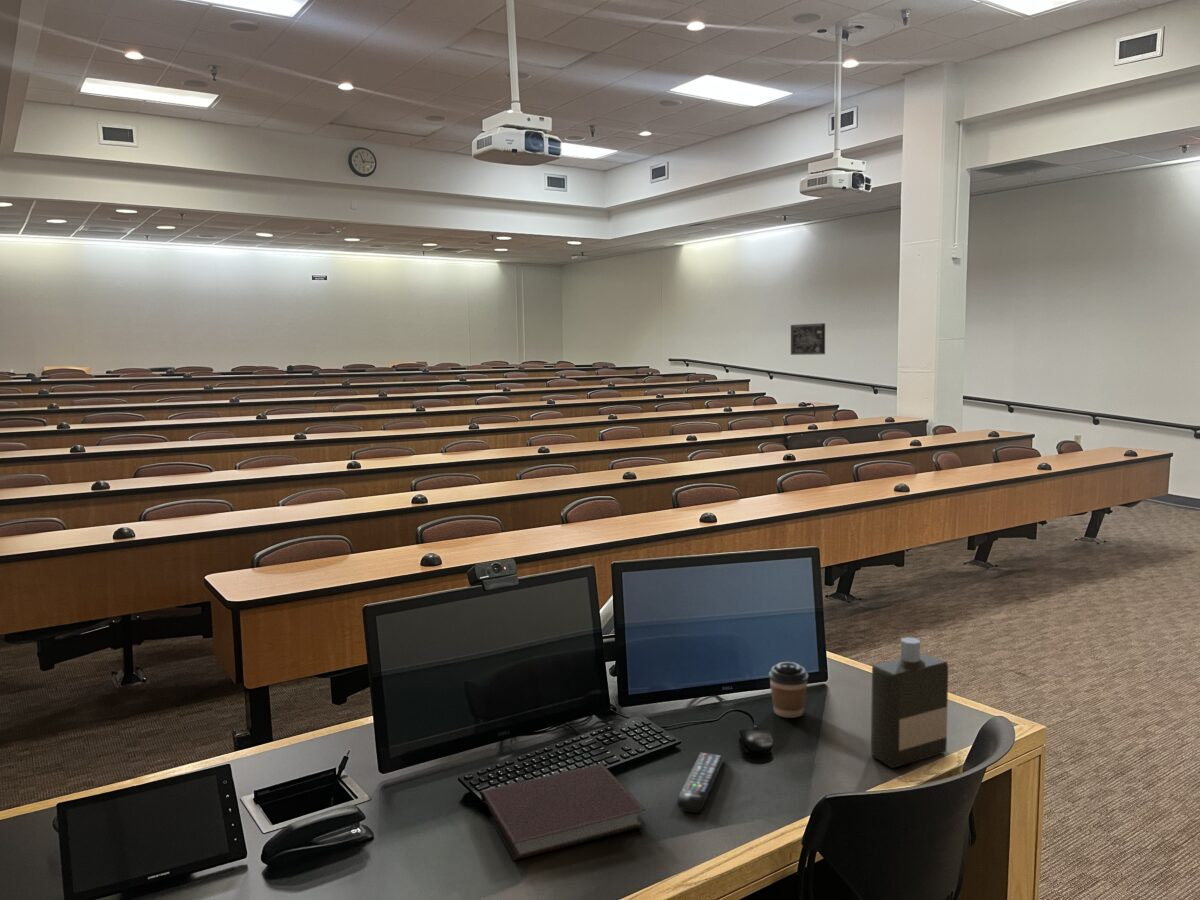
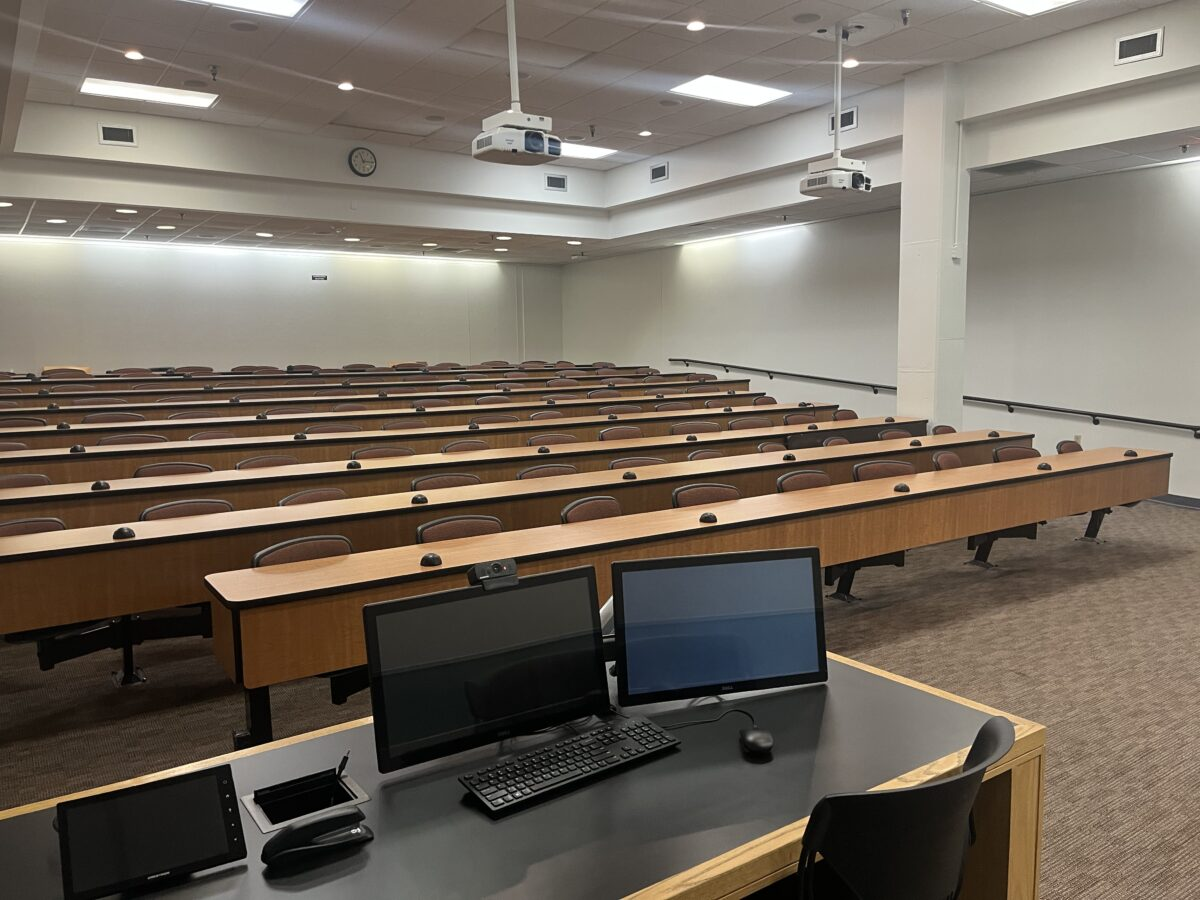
- bottle (909, 697)
- coffee cup (788, 687)
- remote control (702, 779)
- notebook (561, 806)
- wall art (807, 339)
